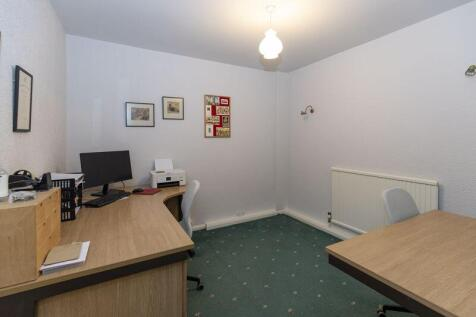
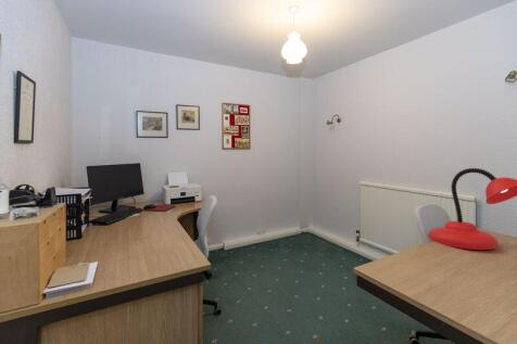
+ desk lamp (461, 209)
